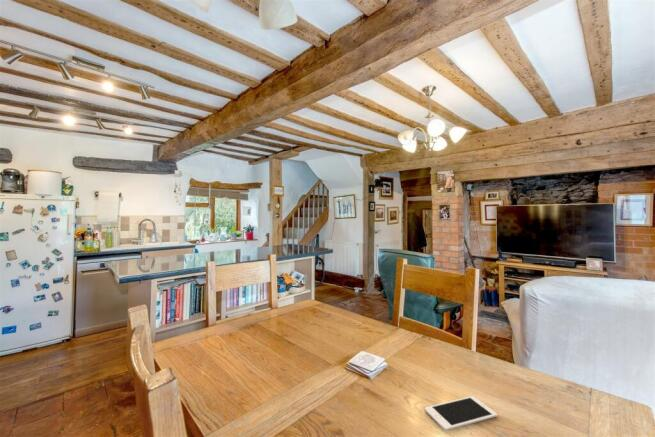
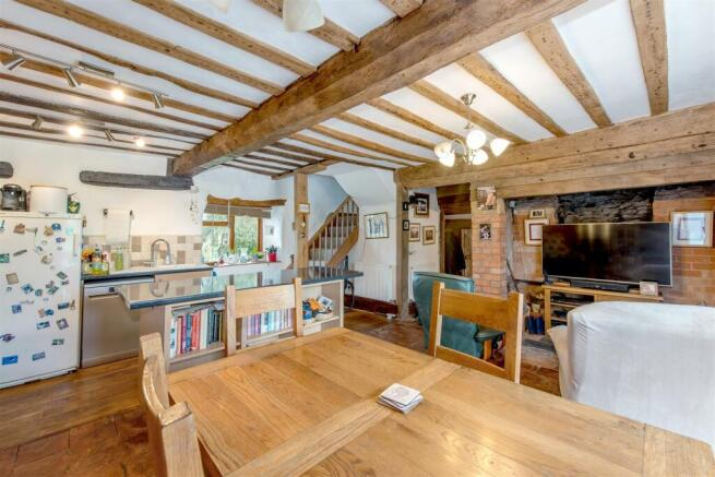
- cell phone (460, 411)
